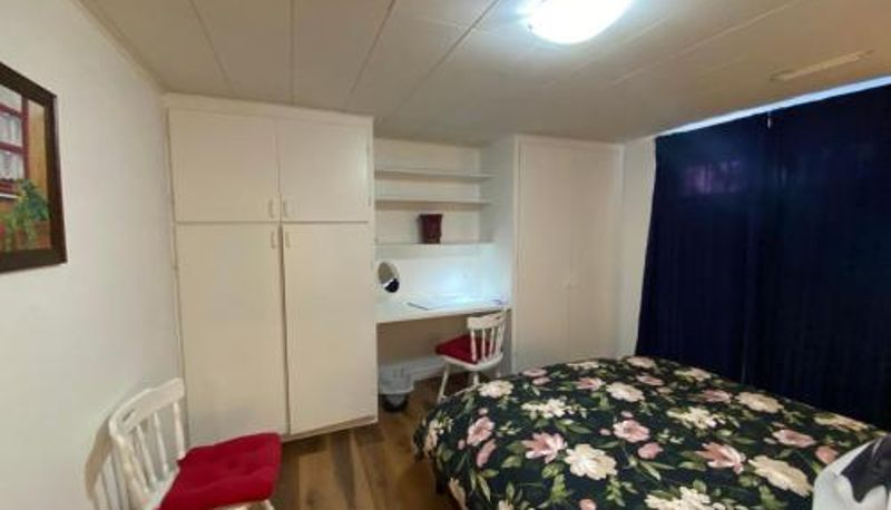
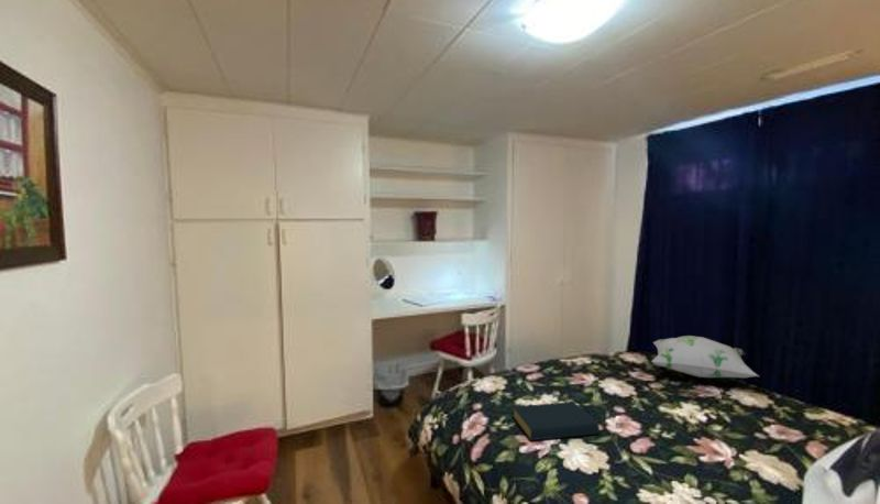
+ decorative pillow (698, 355)
+ hardback book (553, 419)
